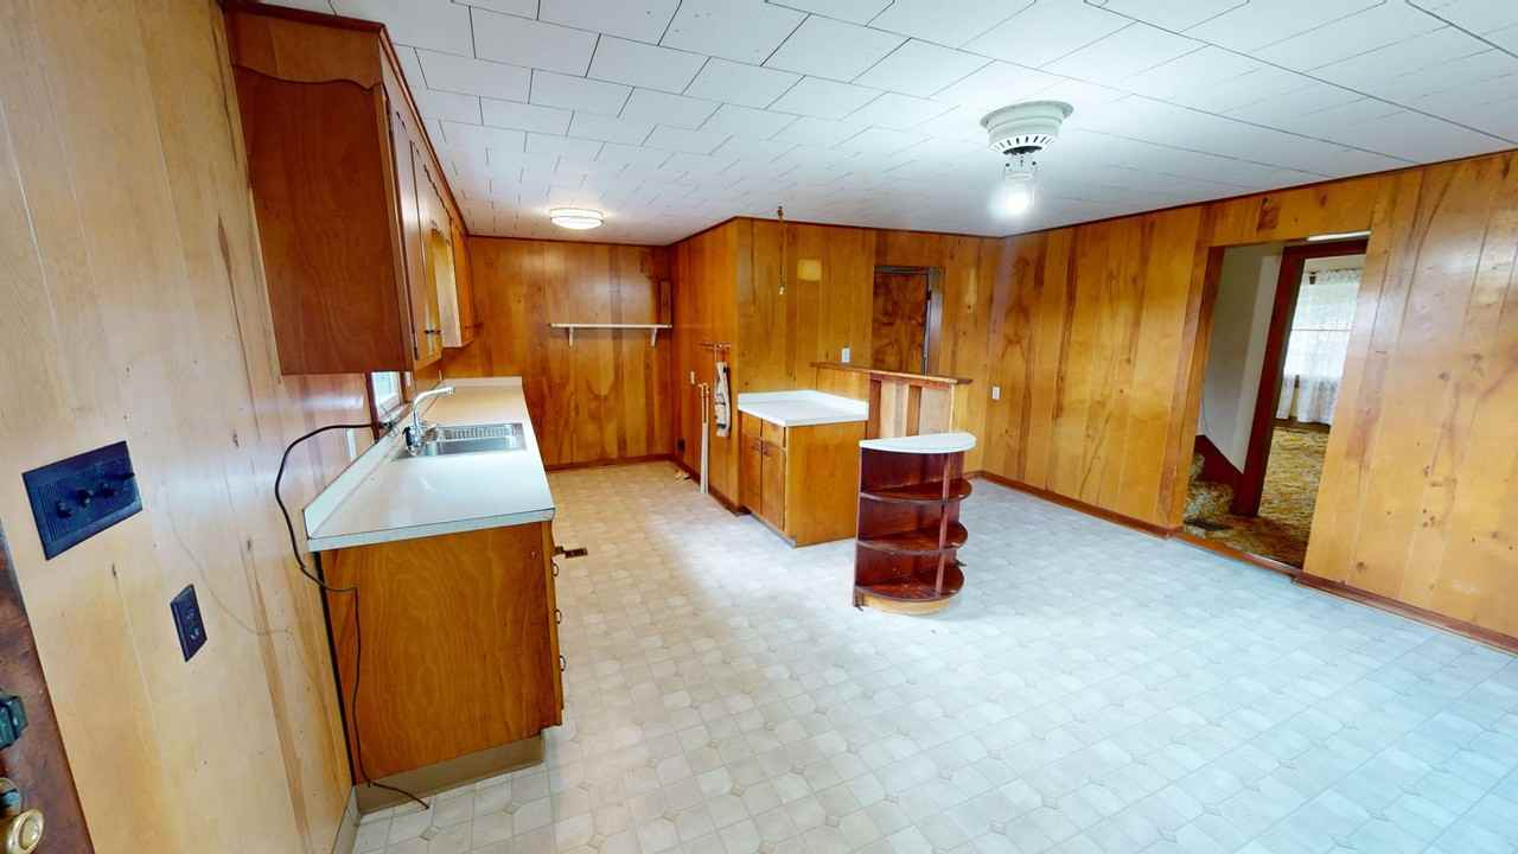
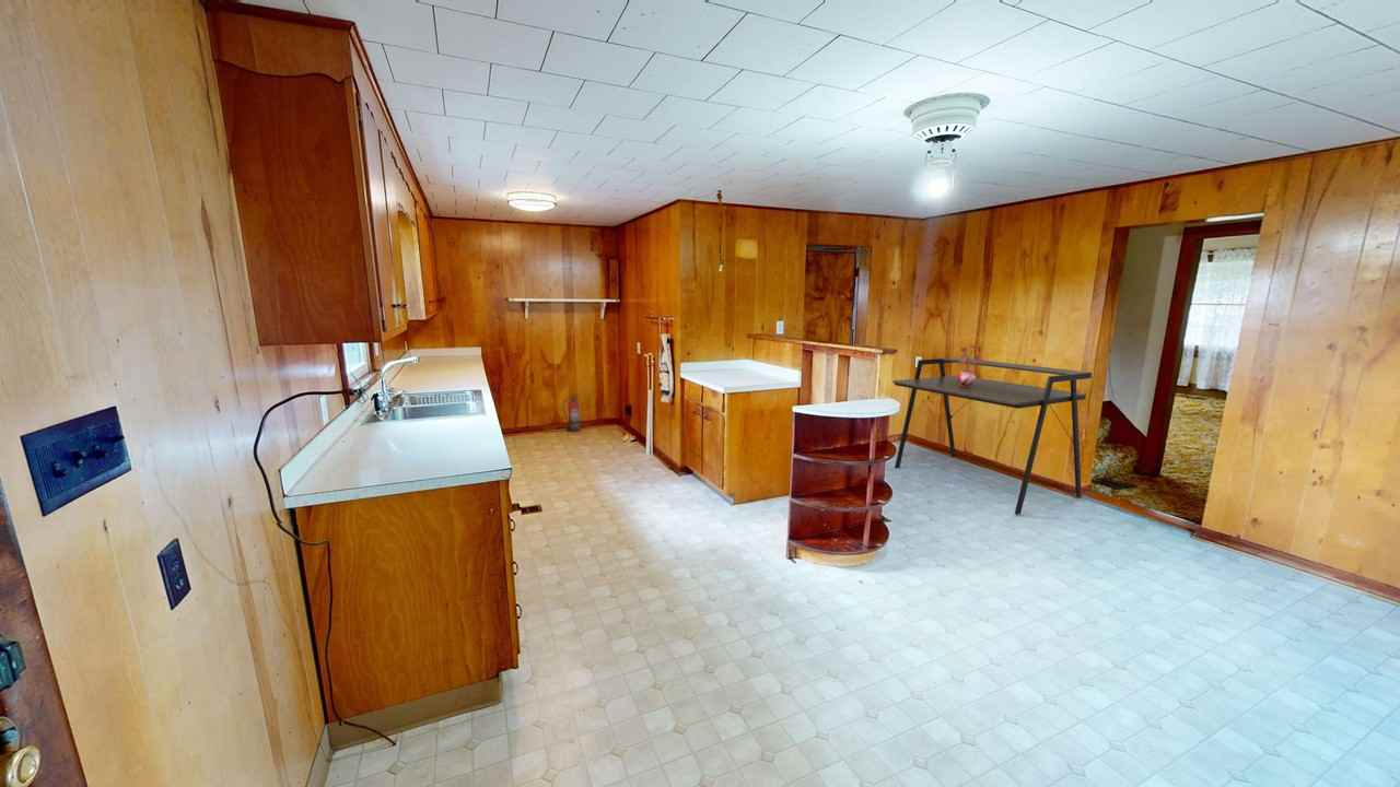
+ potted plant (967, 364)
+ fire extinguisher (572, 411)
+ desk (988, 402)
